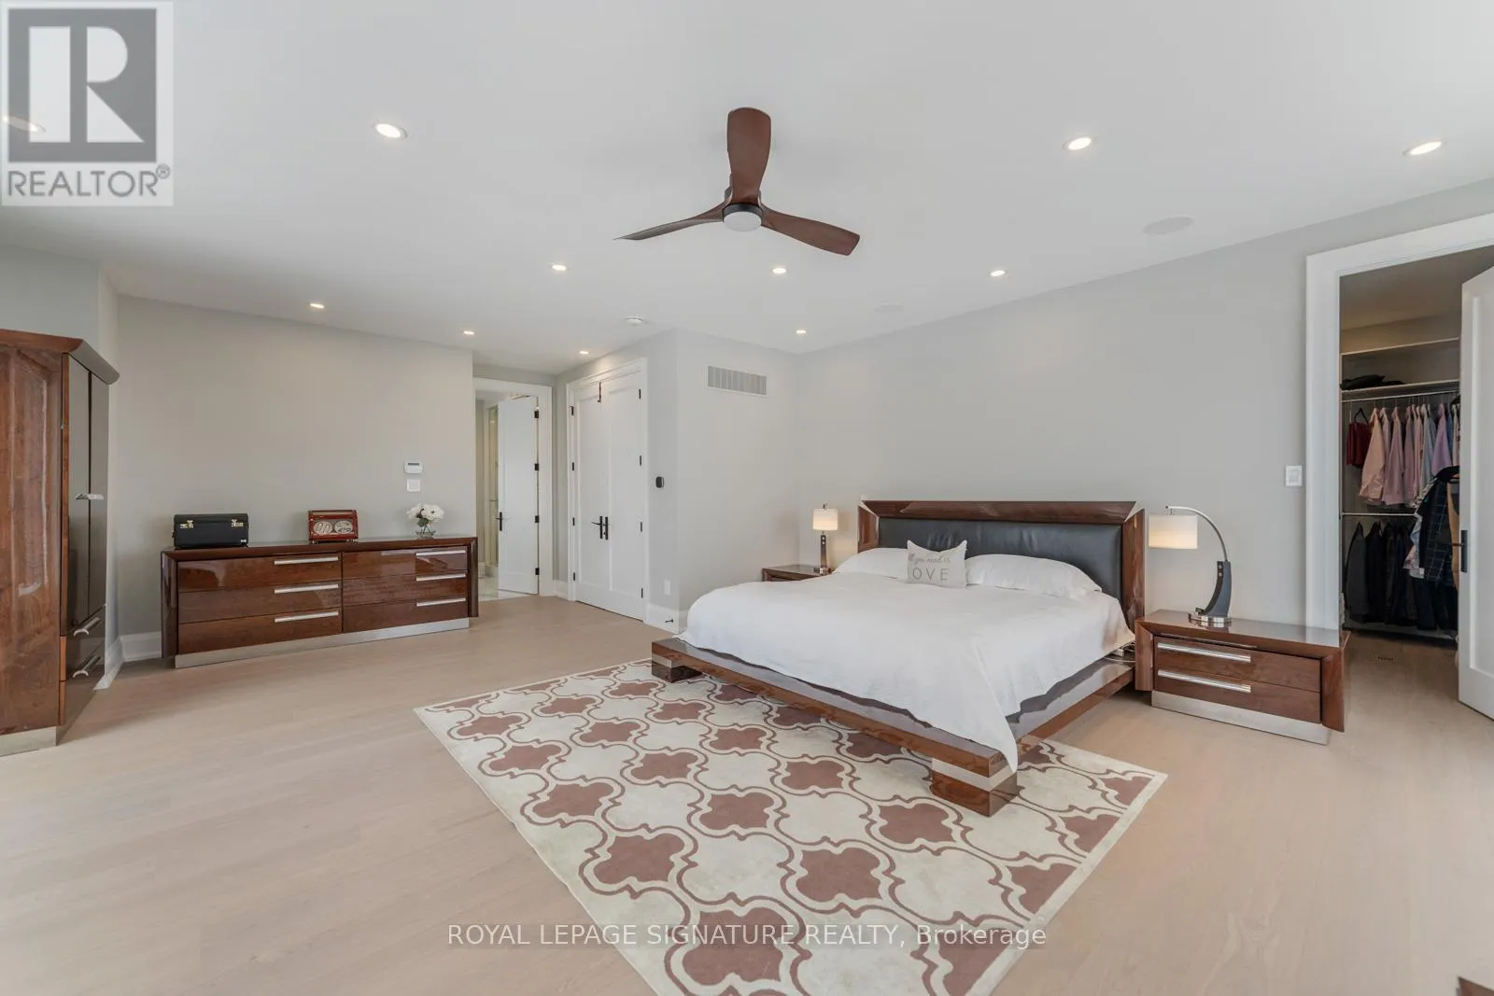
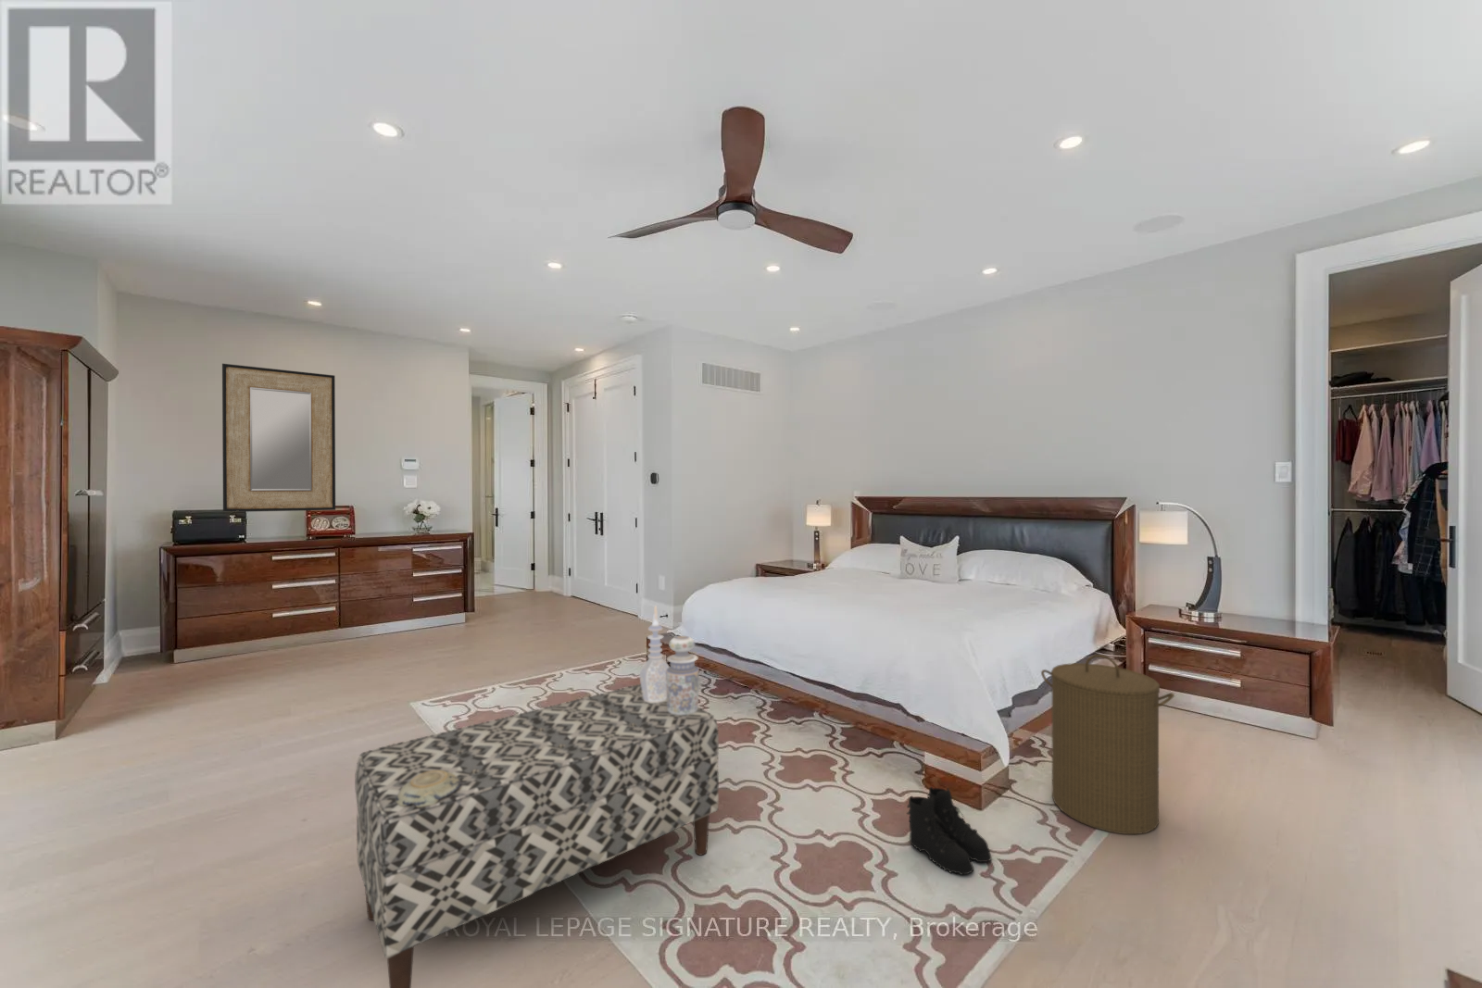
+ decorative bowl (429, 784)
+ decorative vase (668, 656)
+ bench (551, 806)
+ home mirror (281, 440)
+ laundry hamper (1103, 731)
+ boots (947, 824)
